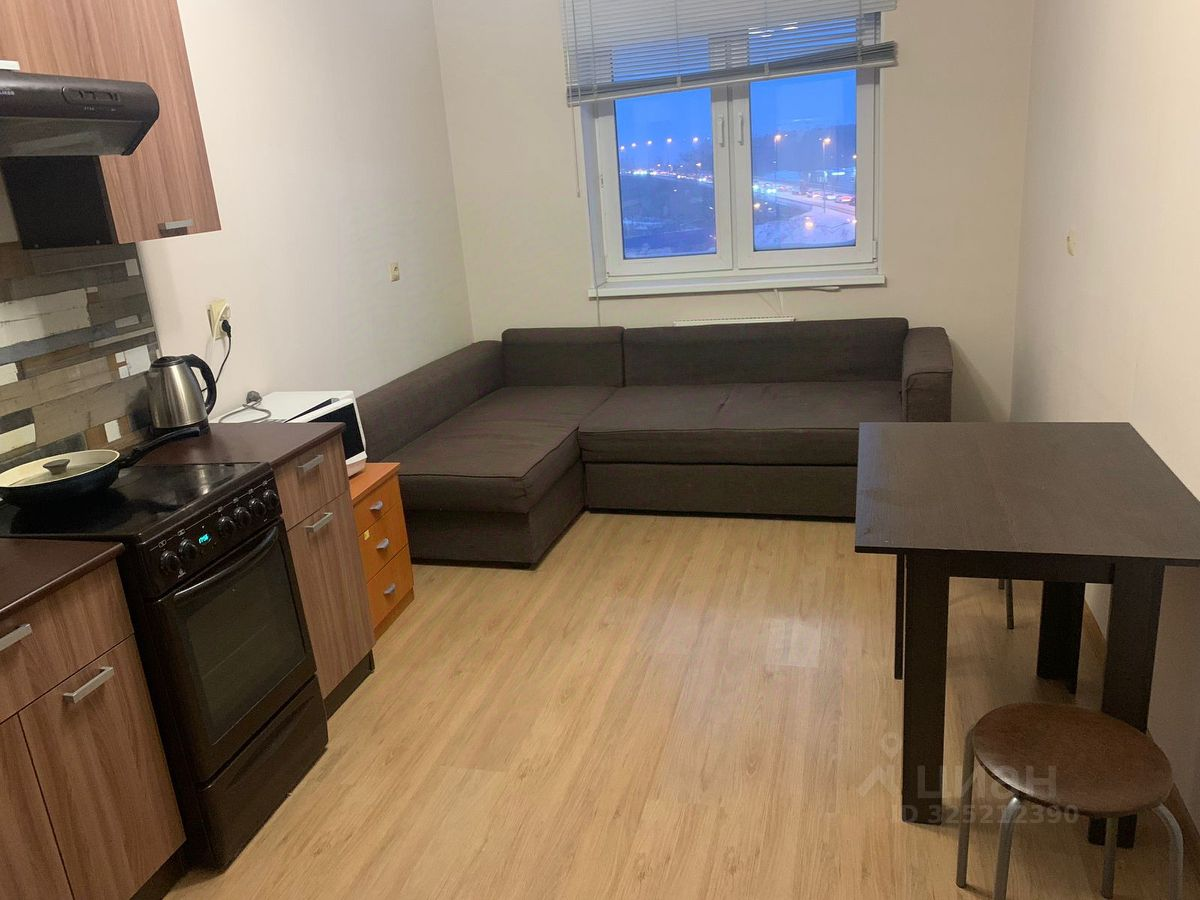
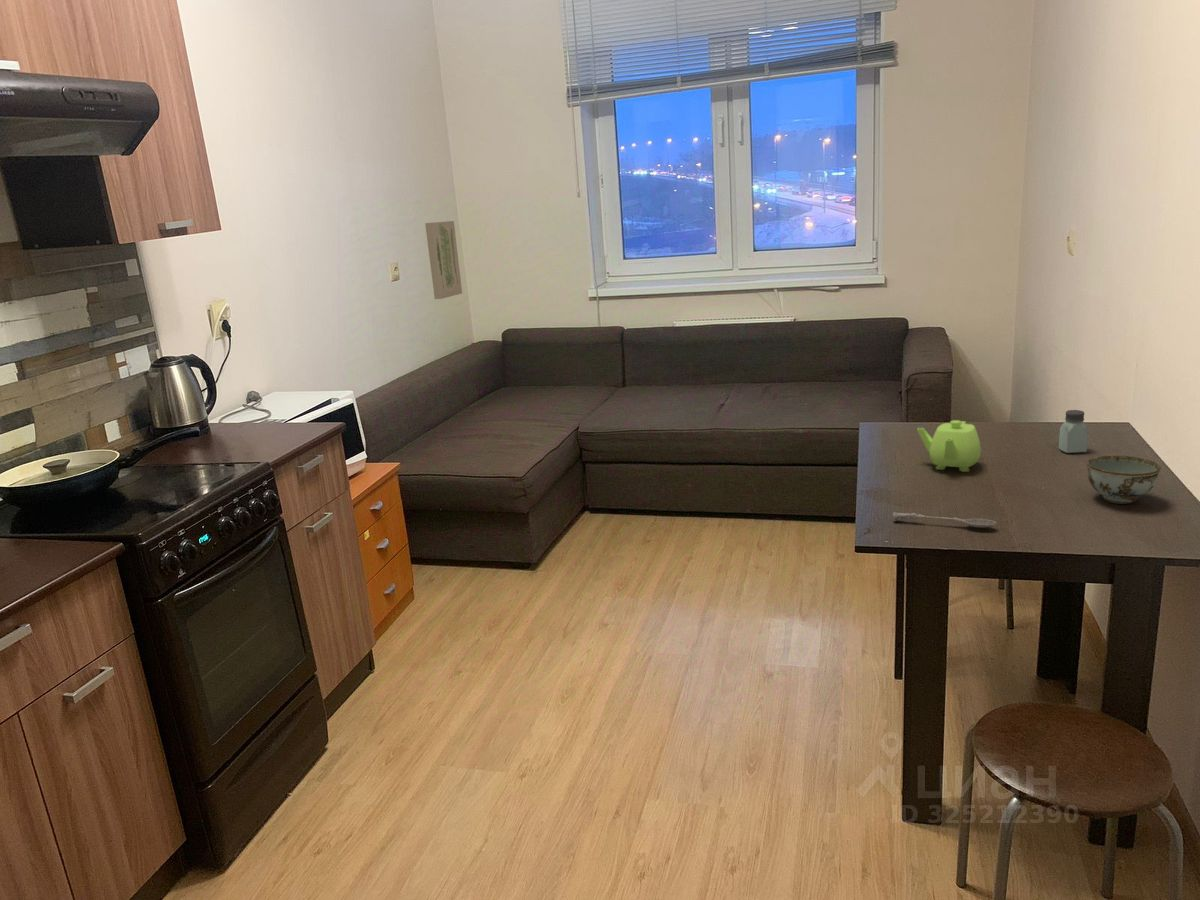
+ soupspoon (943, 518)
+ bowl (1121, 481)
+ saltshaker (1073, 431)
+ teapot (948, 443)
+ wall art (444, 259)
